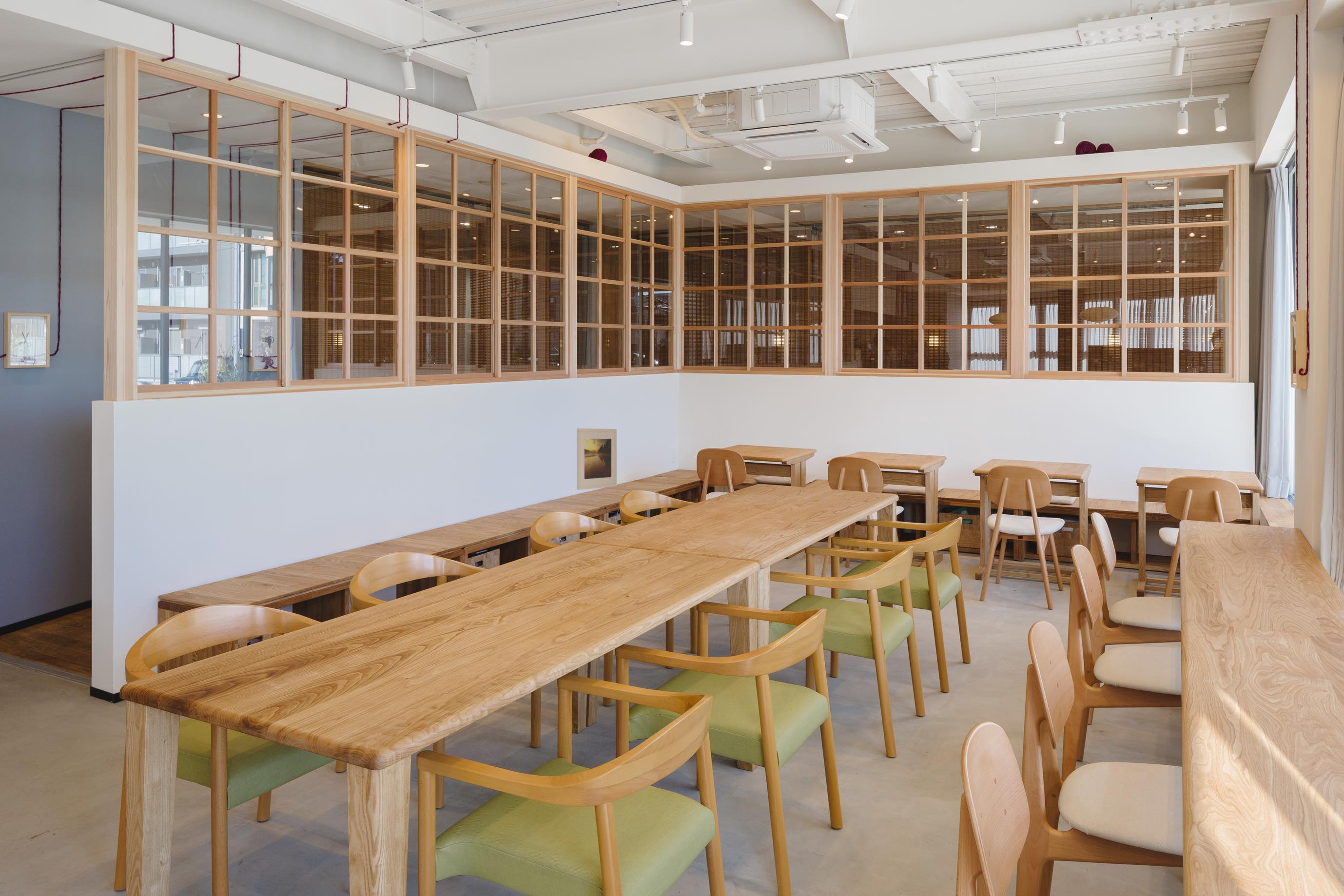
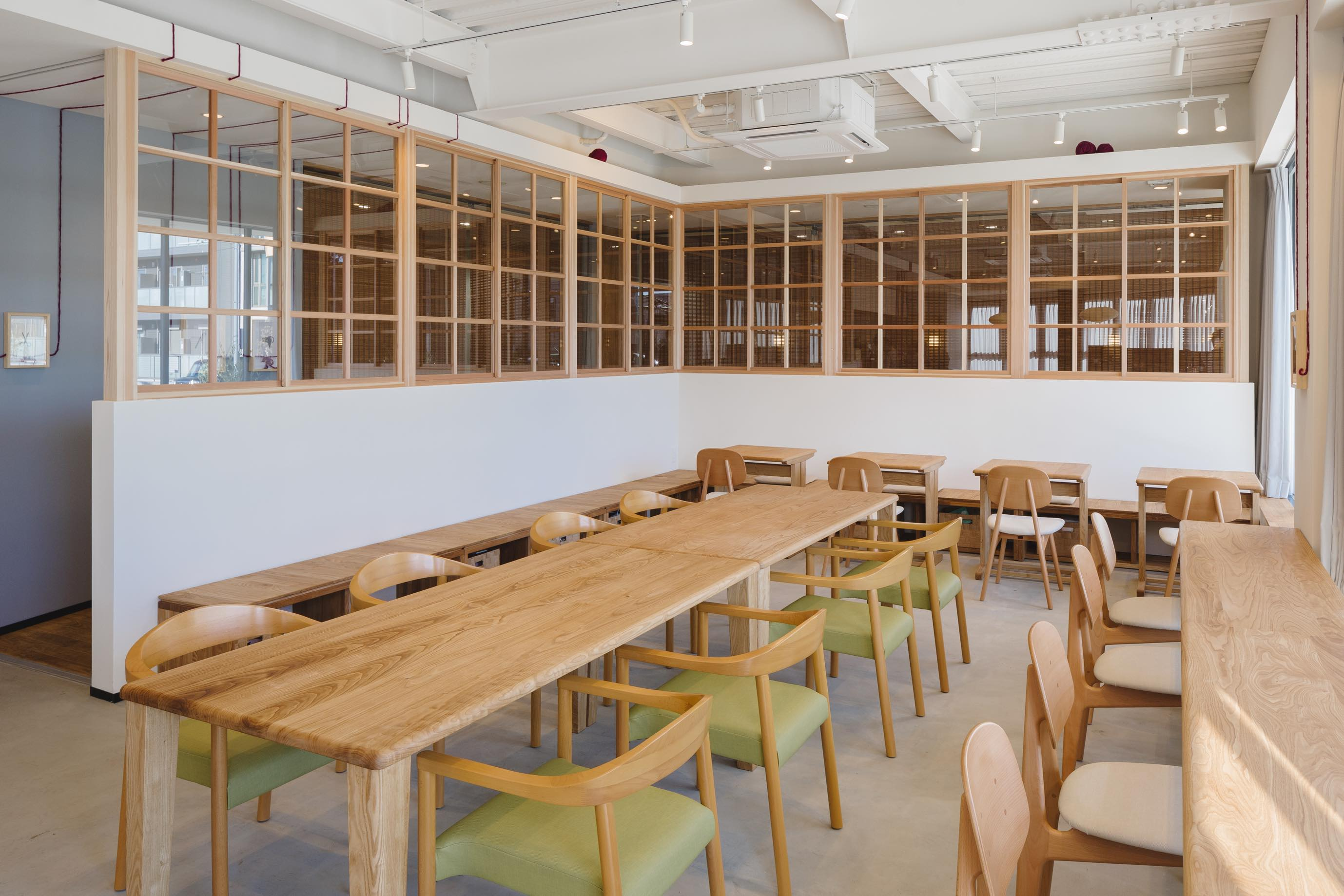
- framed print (597, 458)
